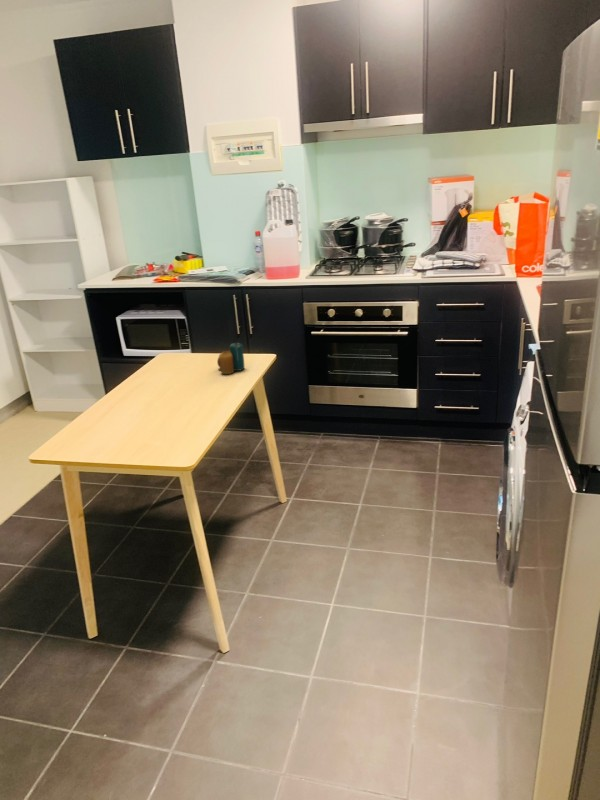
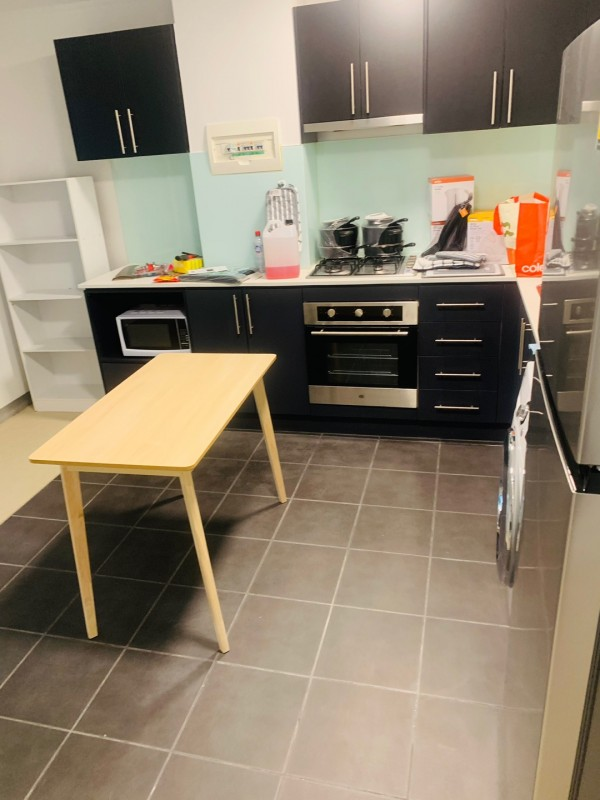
- candle (226, 357)
